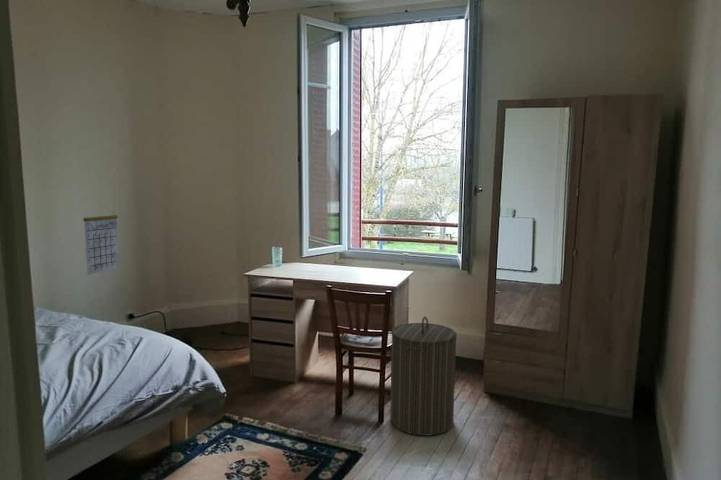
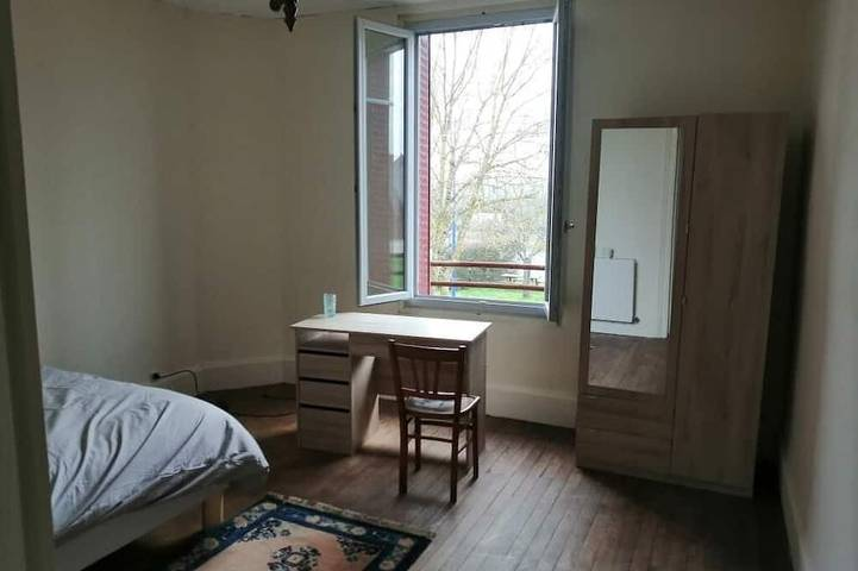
- laundry hamper (422, 369)
- calendar (102, 237)
